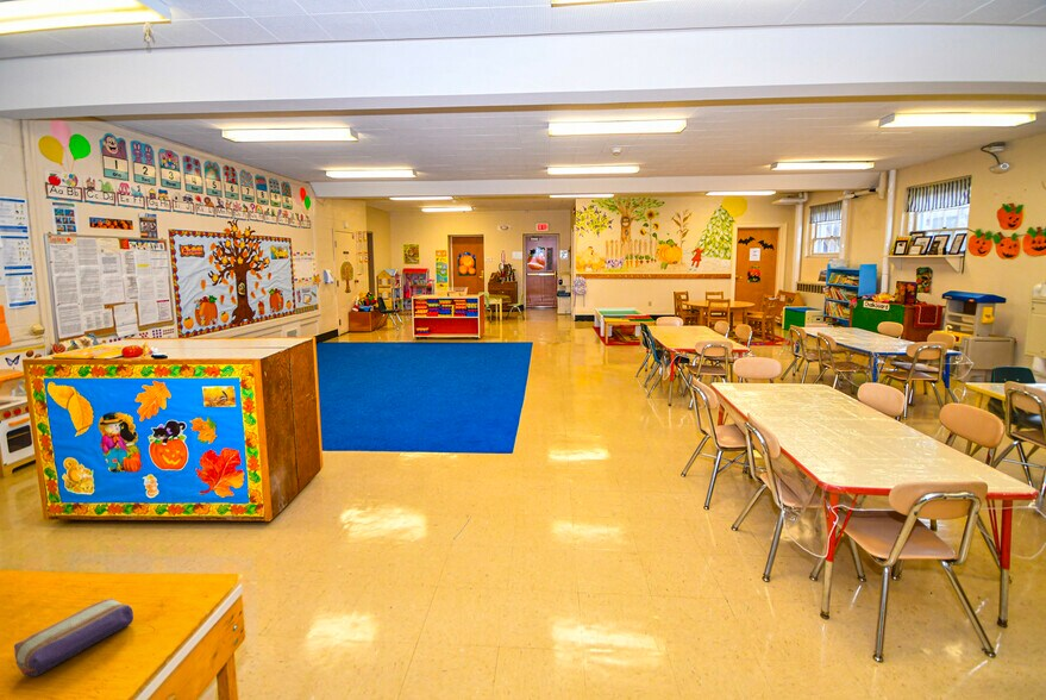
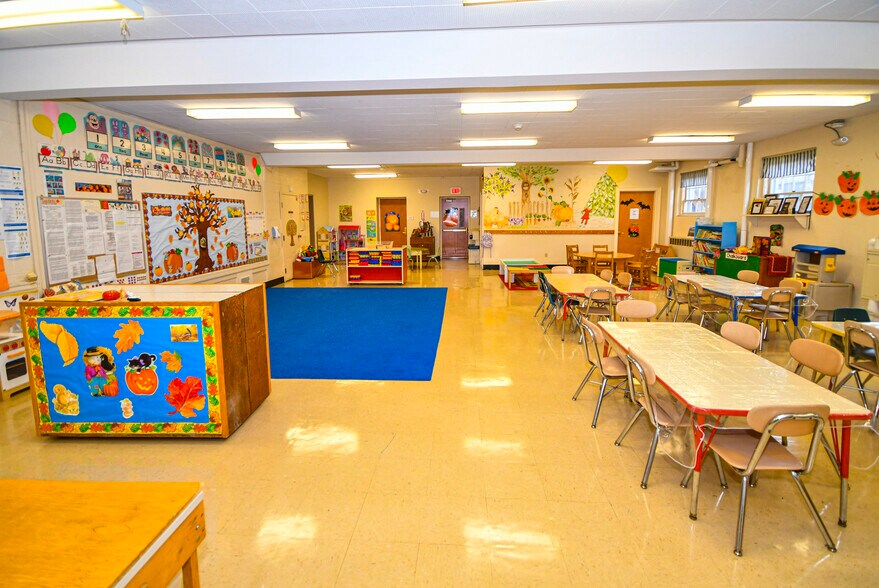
- pencil case (77, 632)
